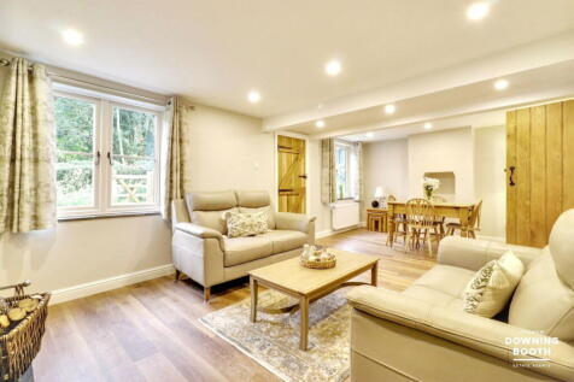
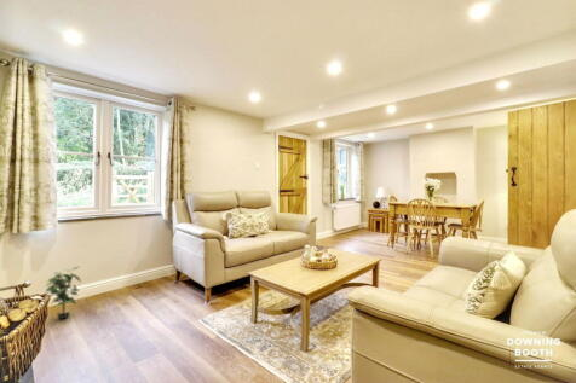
+ potted plant (63, 292)
